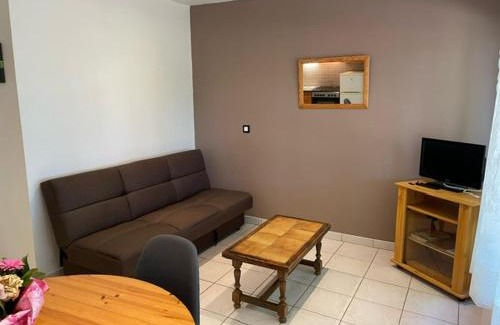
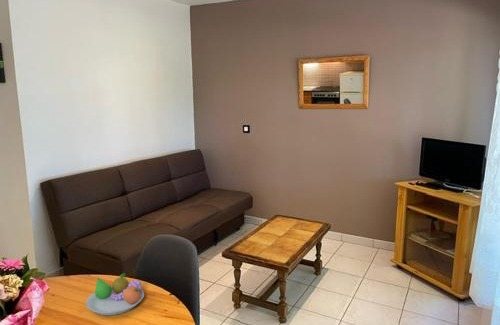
+ fruit bowl (114, 291)
